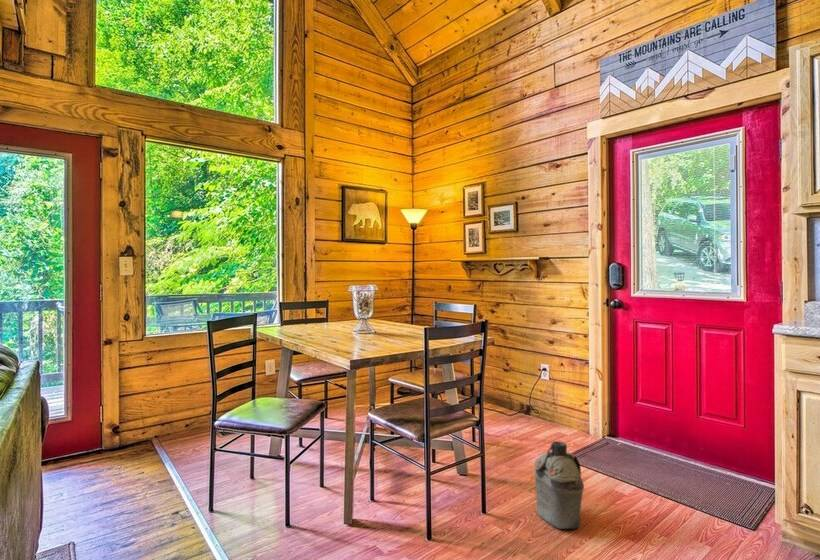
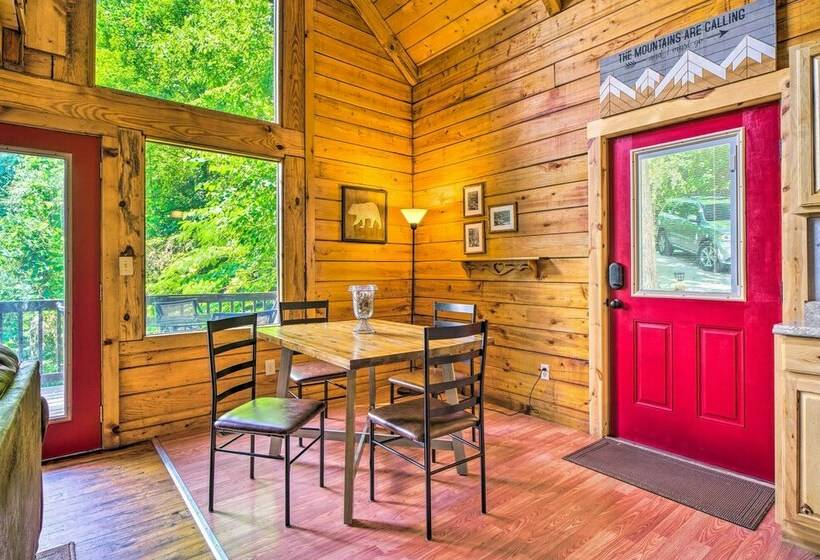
- military canteen (558, 480)
